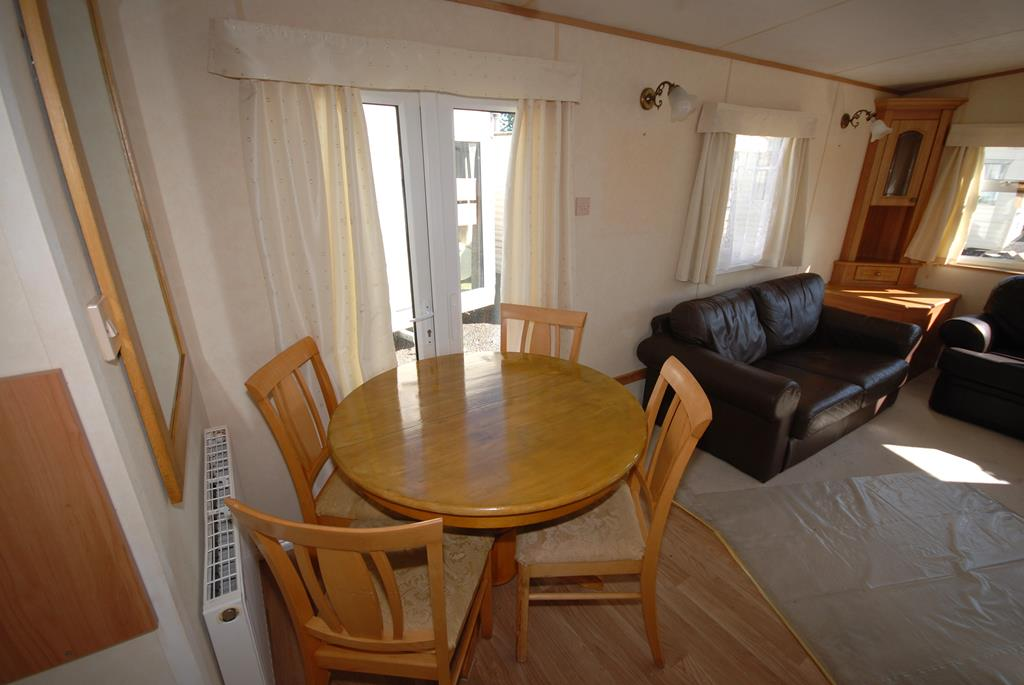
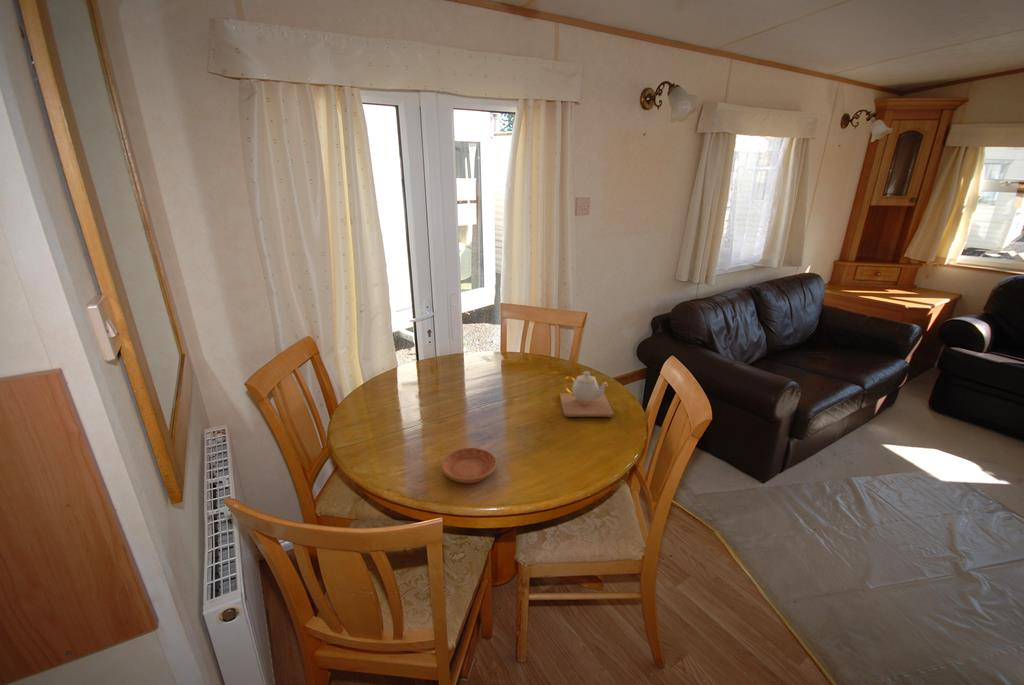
+ saucer (469, 466)
+ teapot (586, 389)
